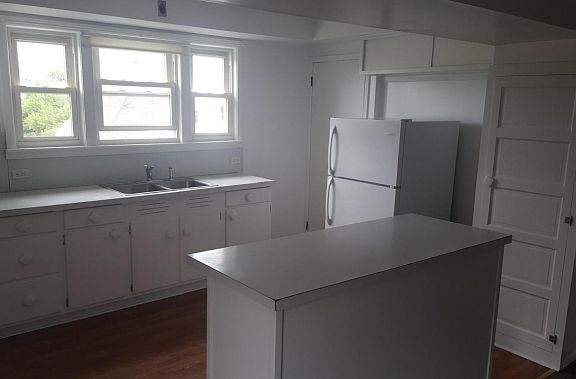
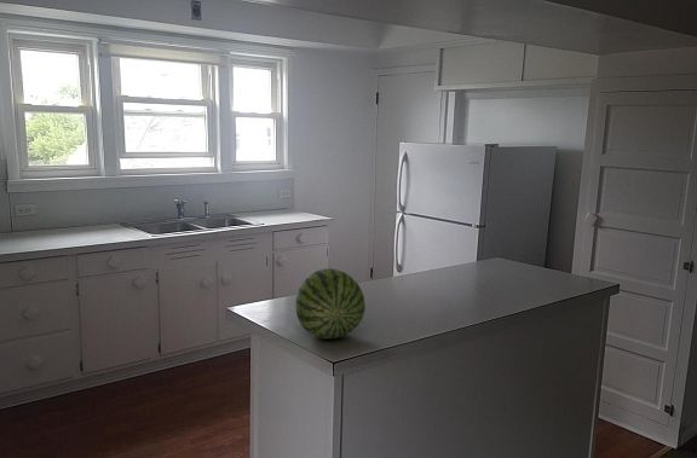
+ fruit (329, 302)
